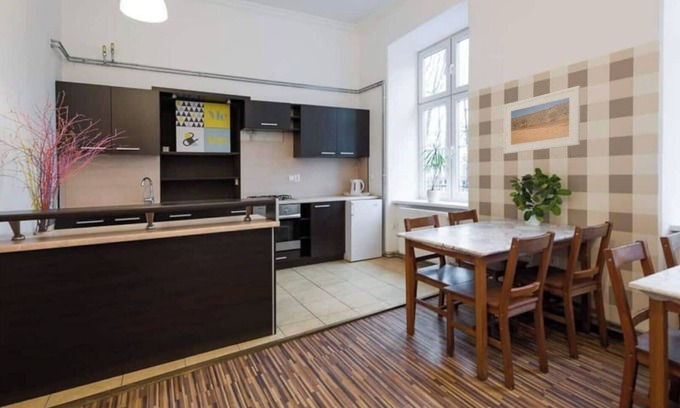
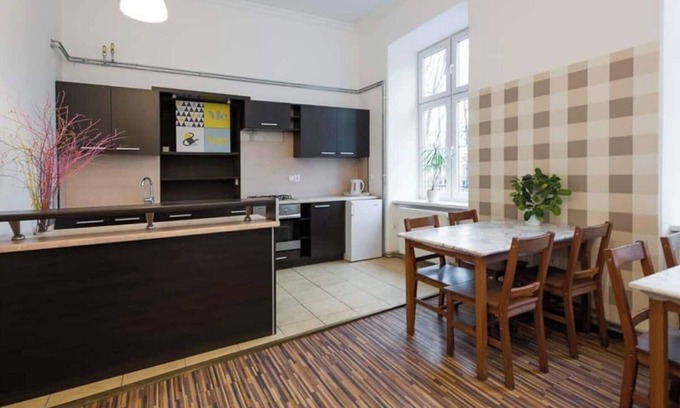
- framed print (538, 123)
